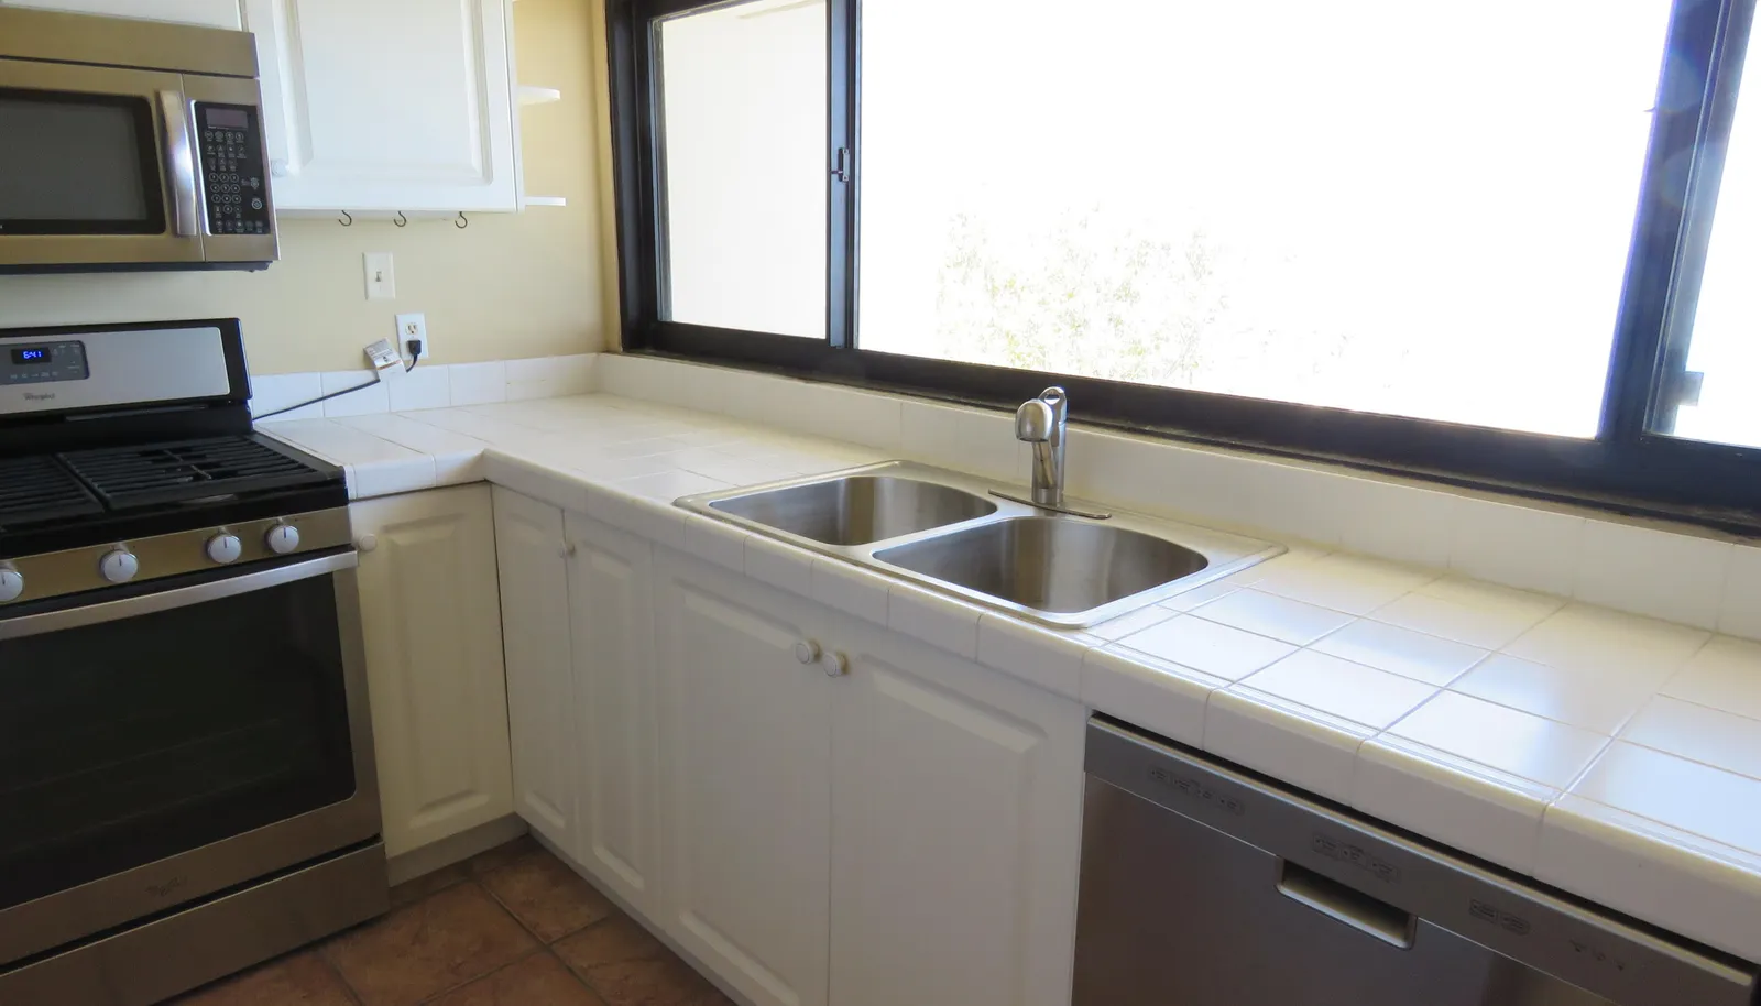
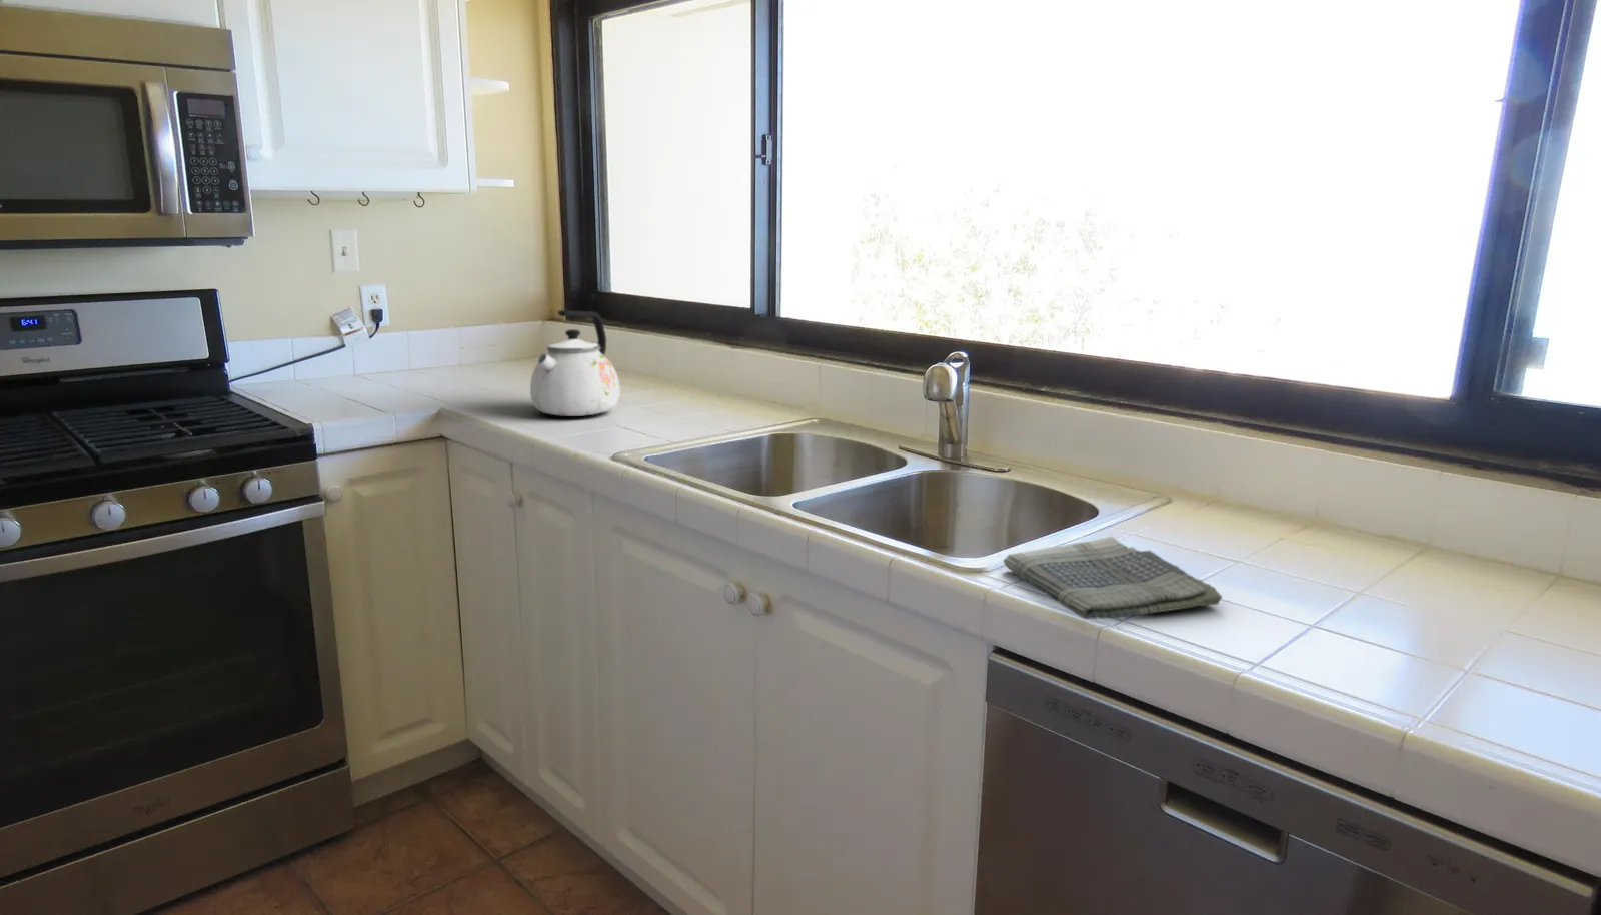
+ dish towel (1108, 574)
+ kettle (573, 362)
